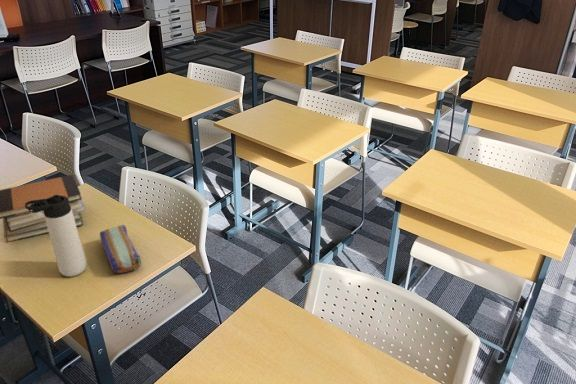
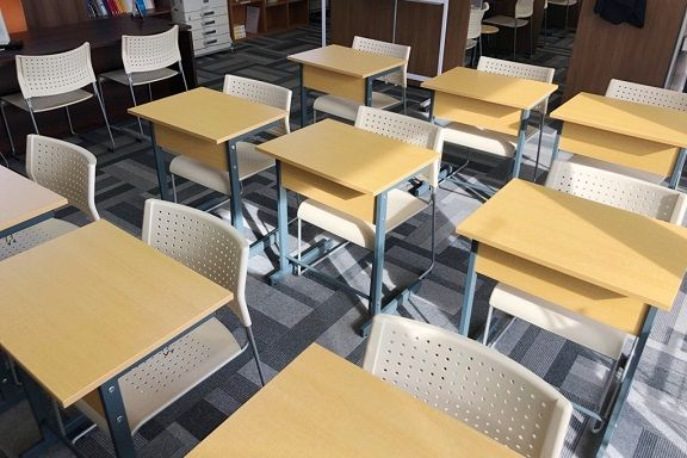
- book stack (43, 211)
- pencil case (119, 248)
- thermos bottle (57, 237)
